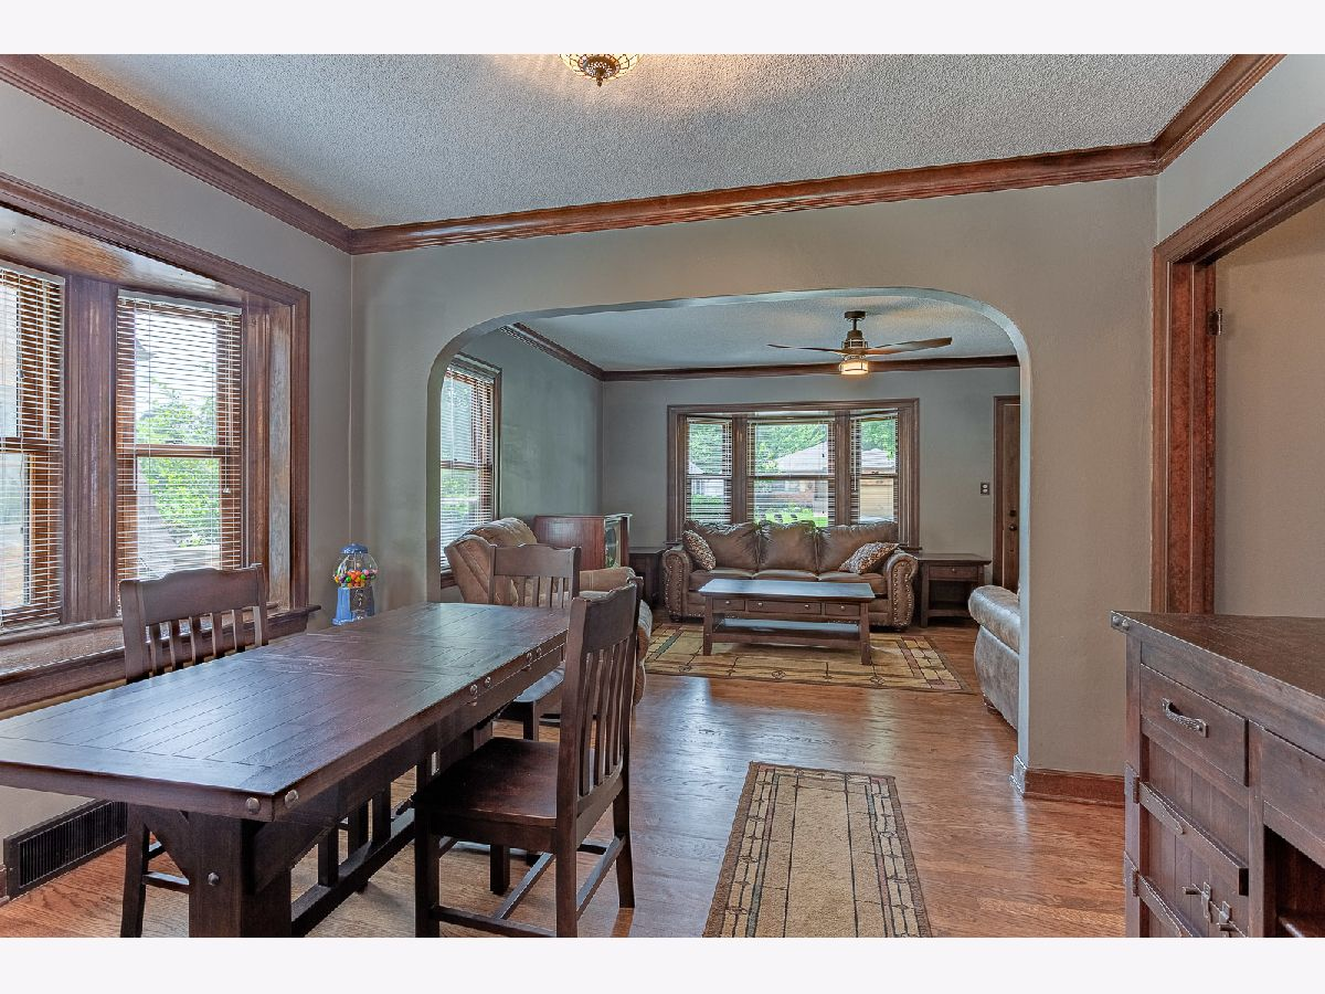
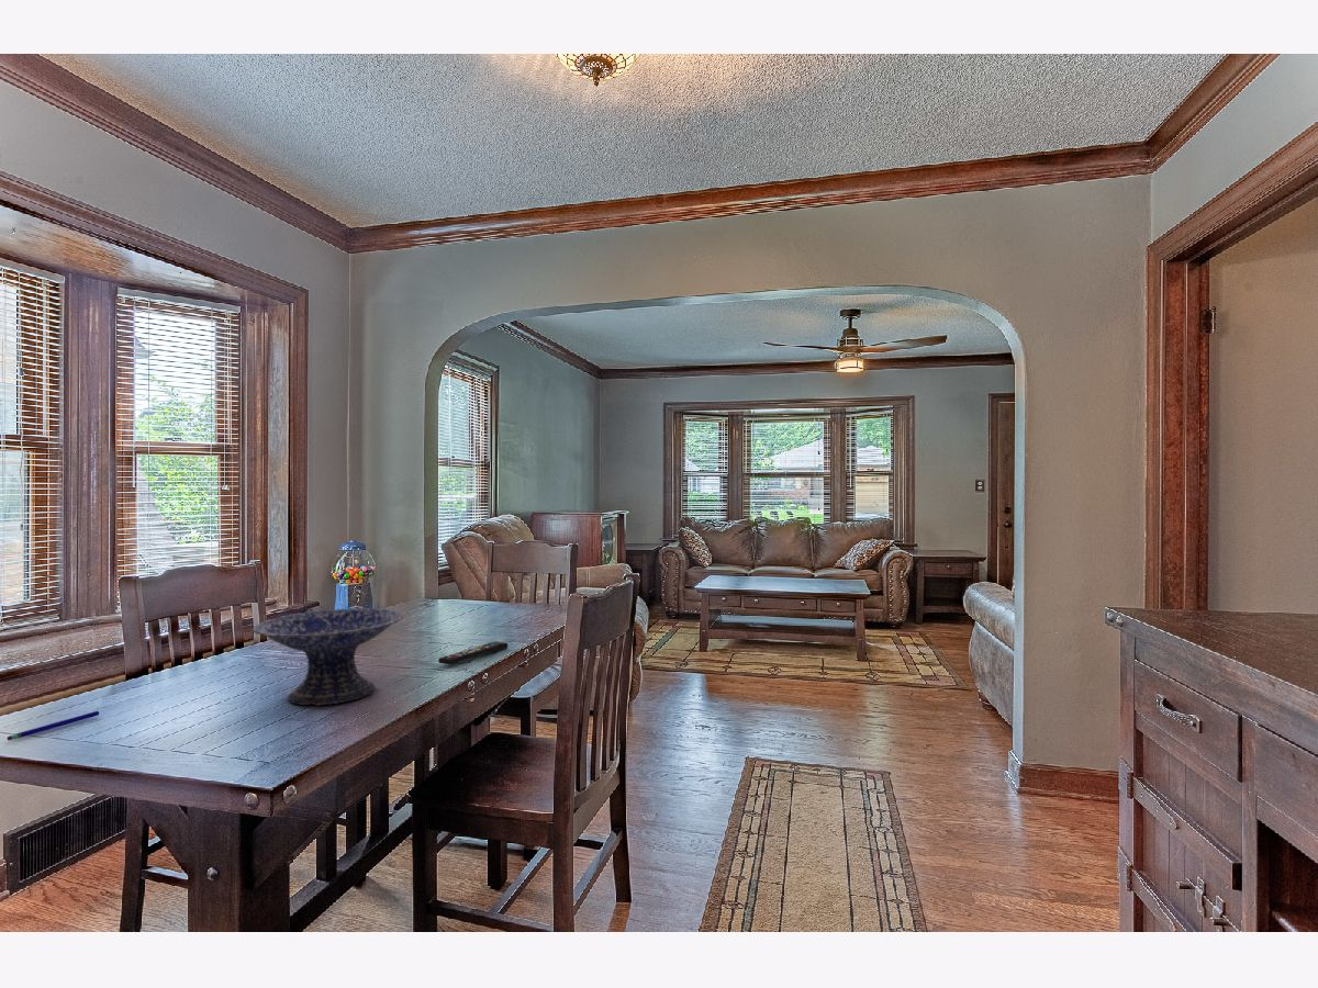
+ remote control (474, 652)
+ pen (55, 725)
+ decorative bowl (331, 655)
